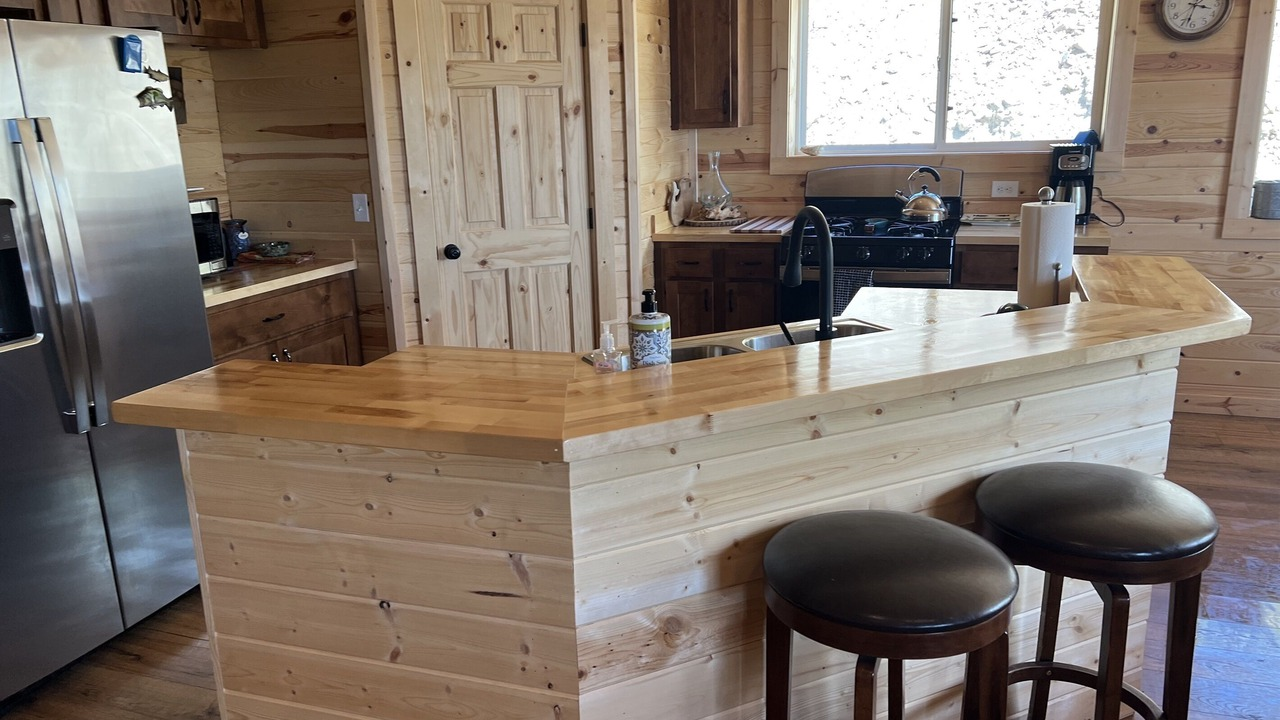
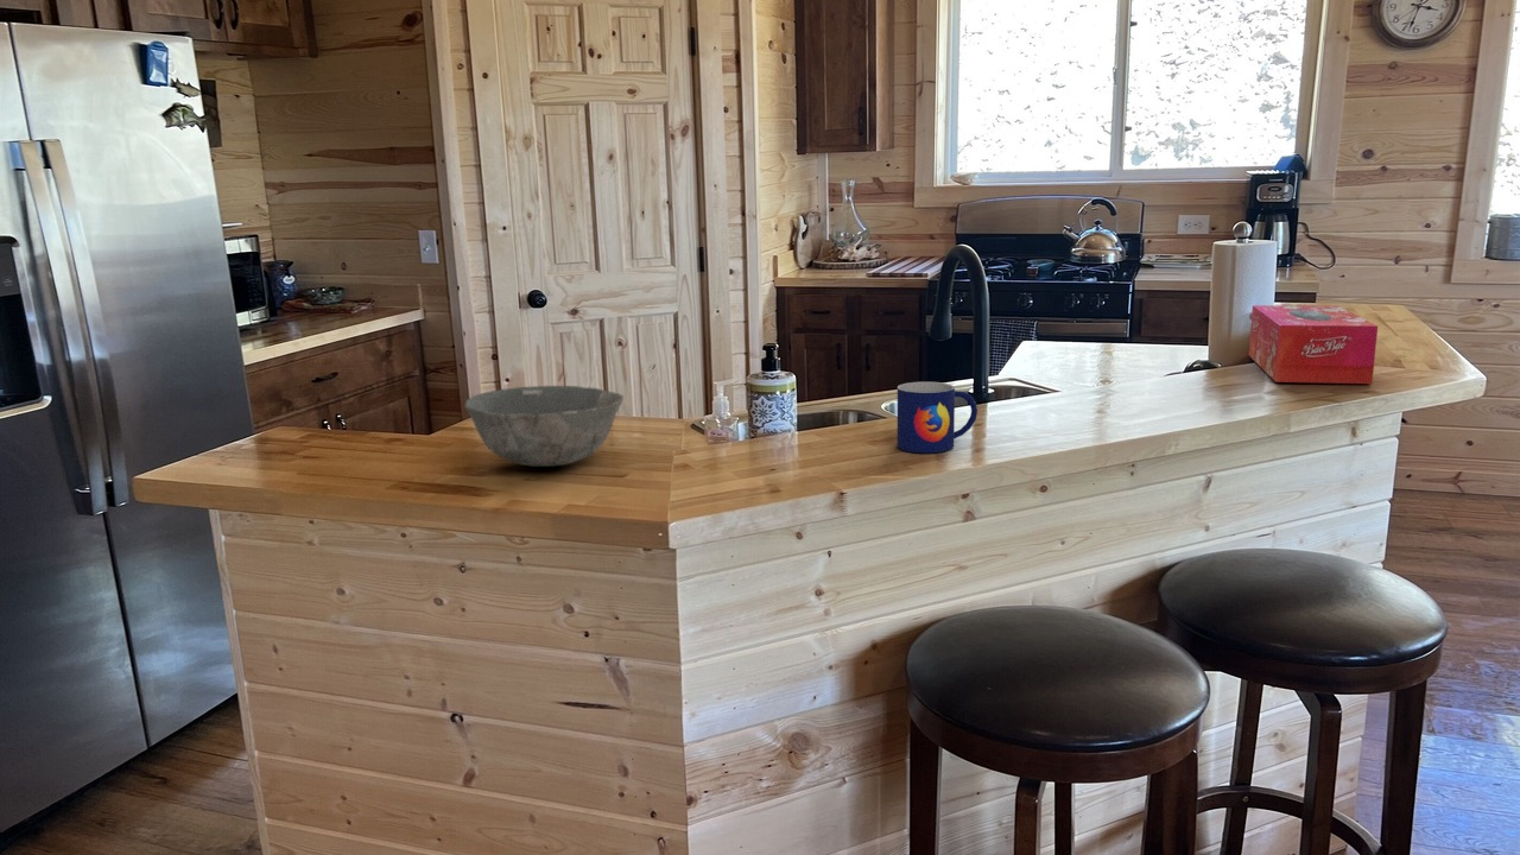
+ bowl (546, 430)
+ mug (937, 416)
+ tissue box (1307, 341)
